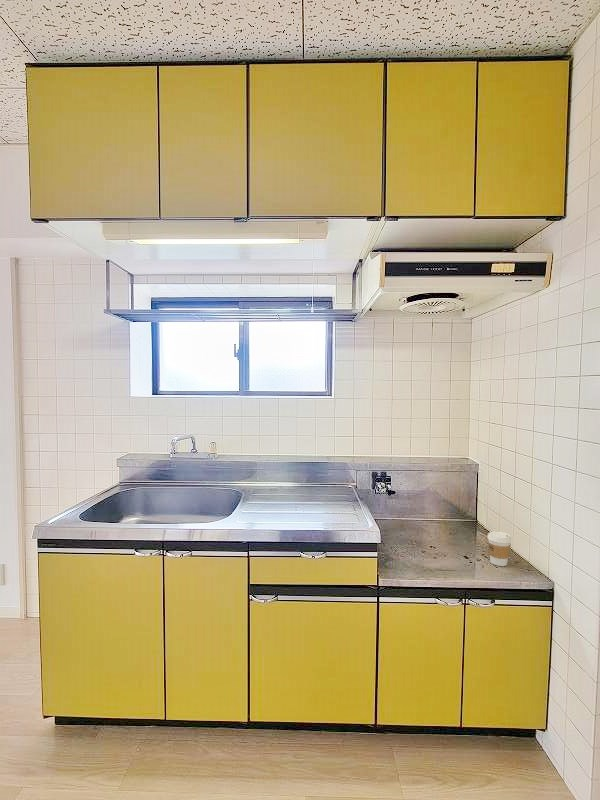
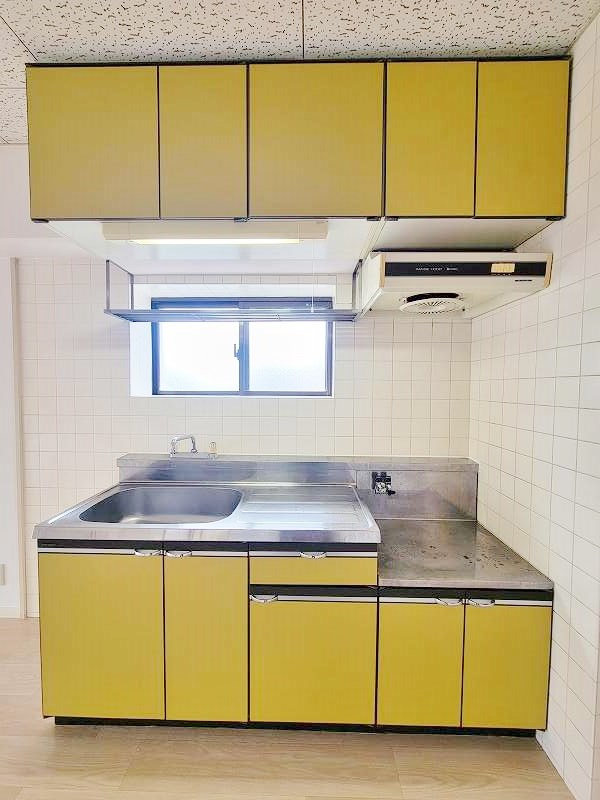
- coffee cup (499, 548)
